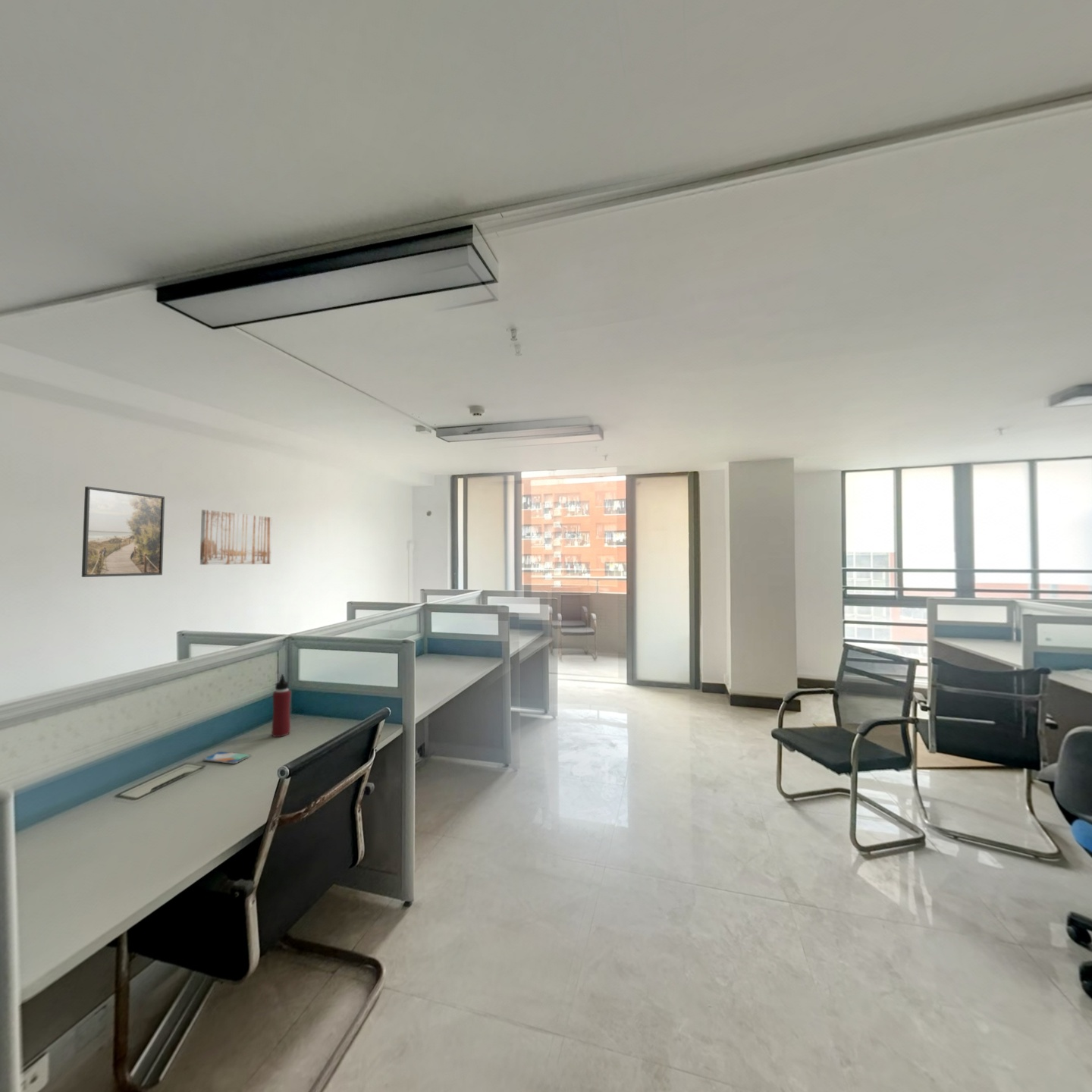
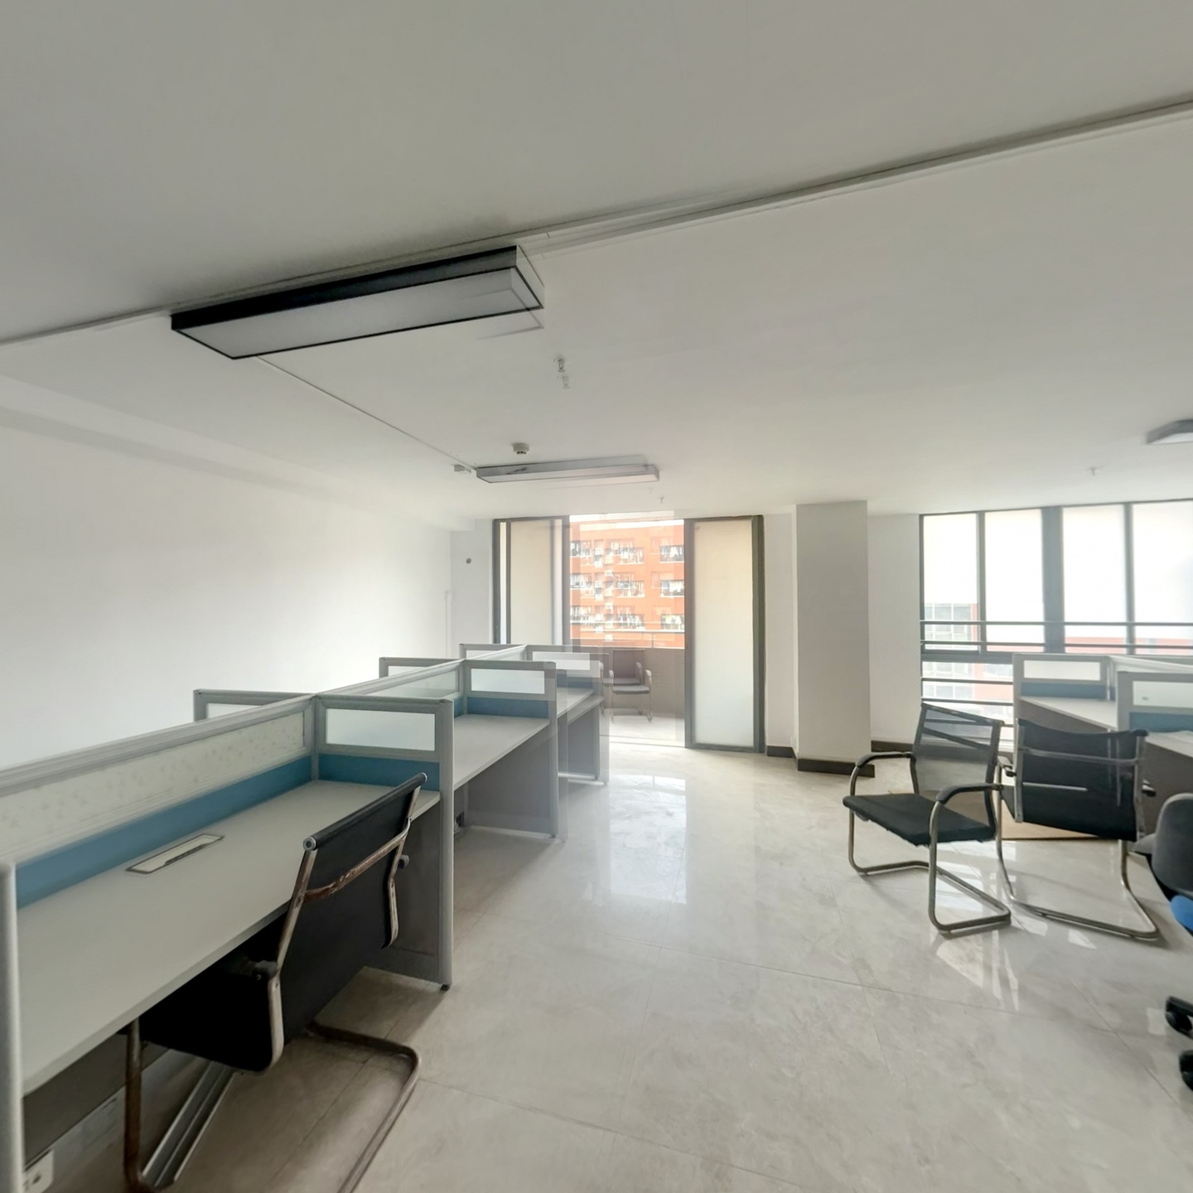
- water bottle (281, 704)
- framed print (126, 533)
- smartphone (227, 757)
- wall art (238, 538)
